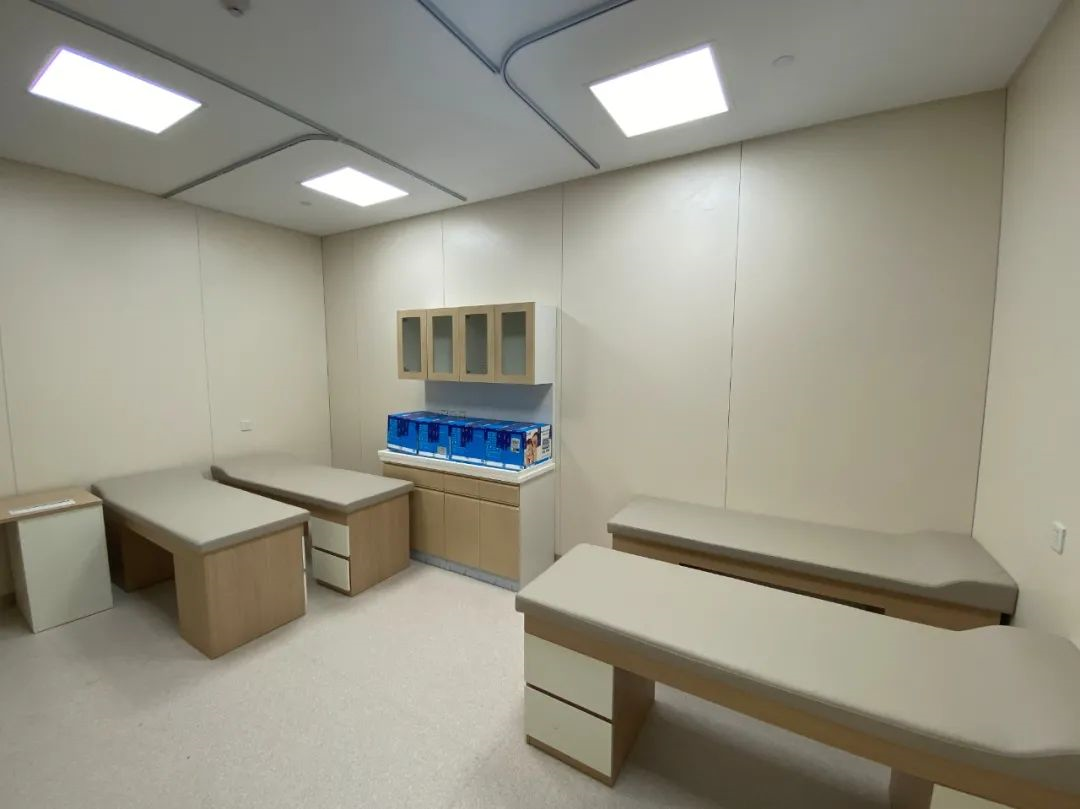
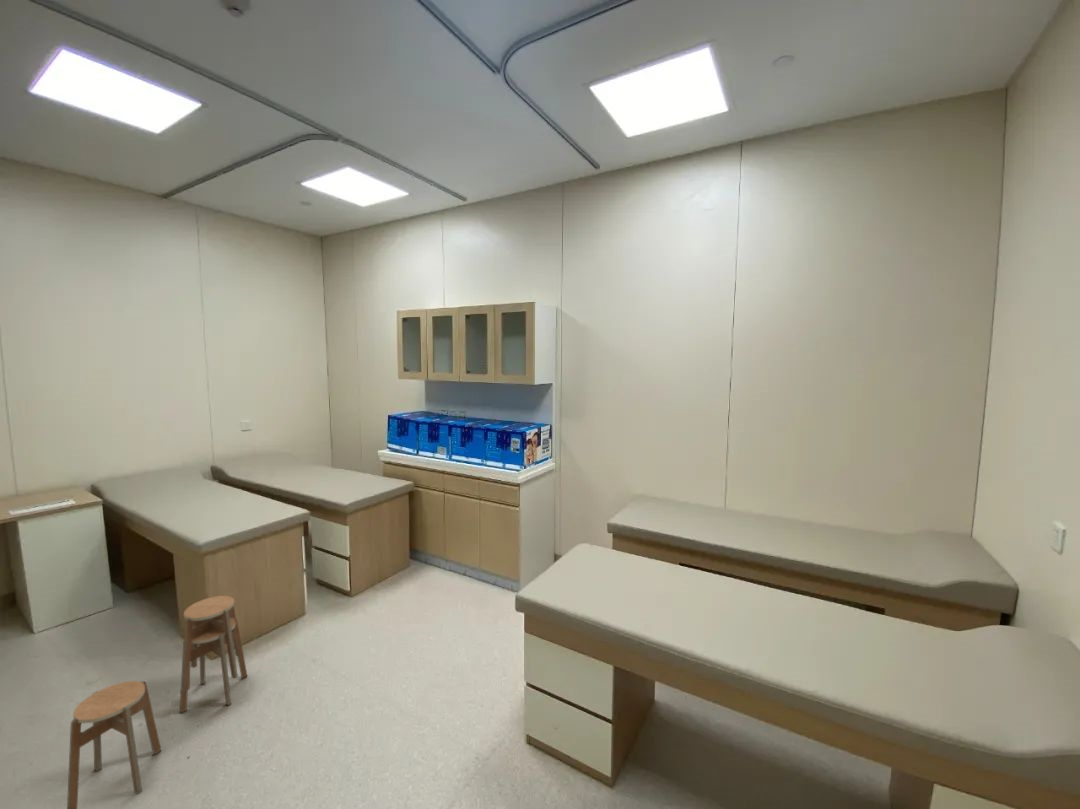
+ stool (181, 683)
